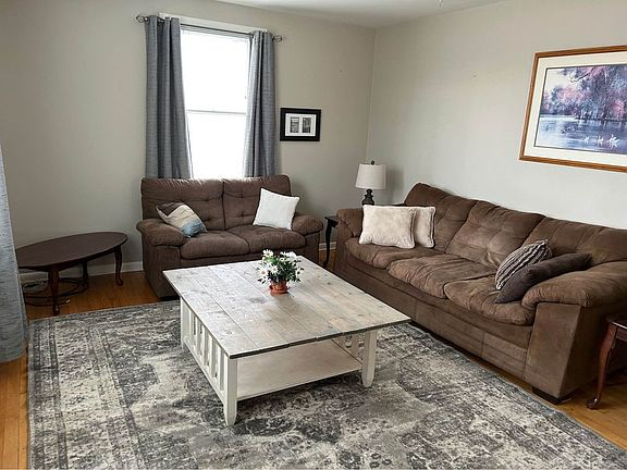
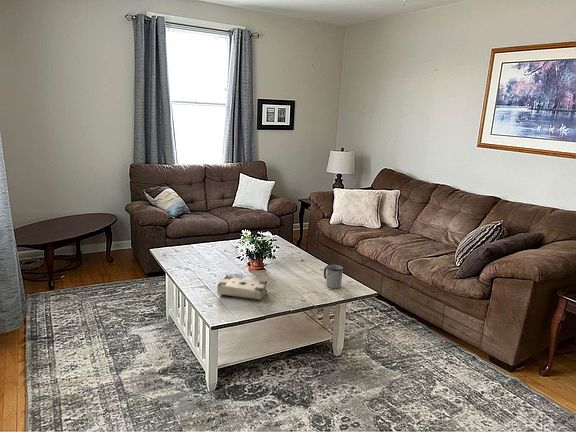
+ mug (333, 275)
+ book (242, 287)
